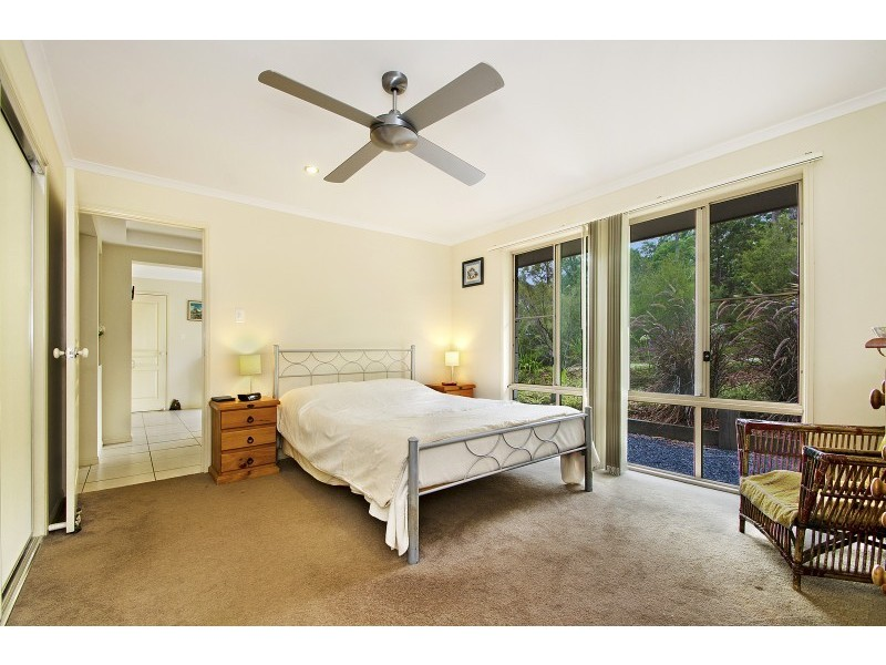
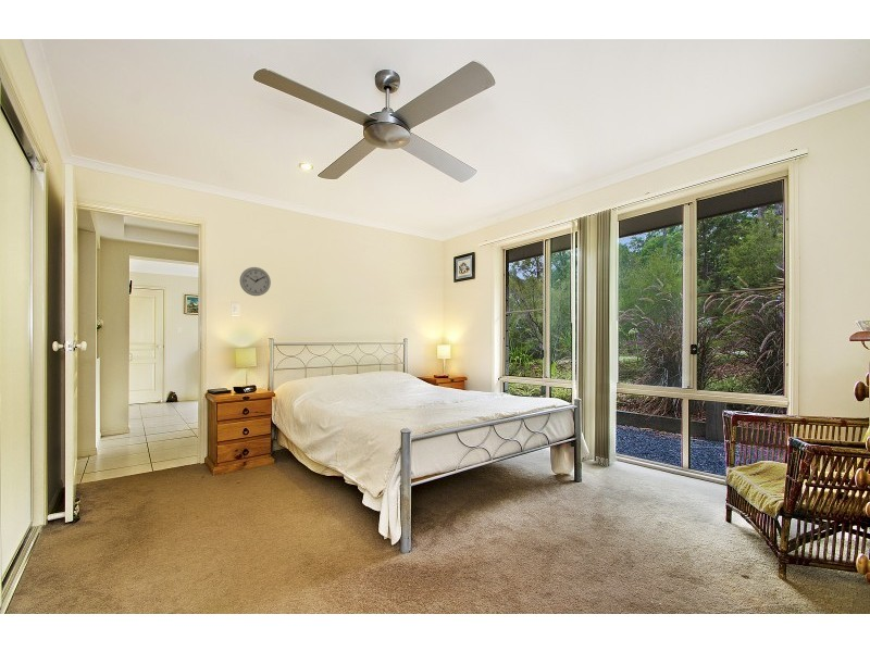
+ wall clock (256, 281)
